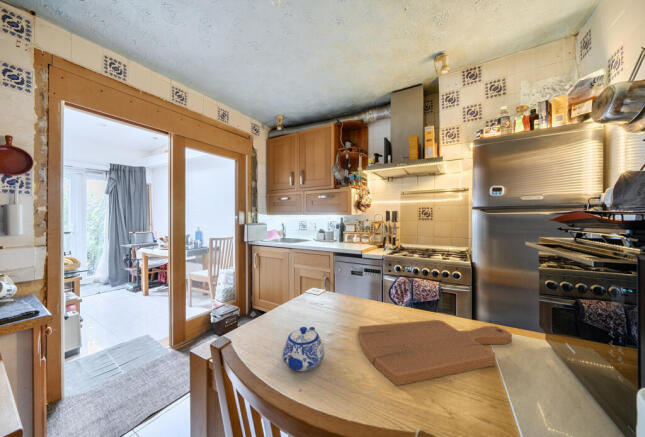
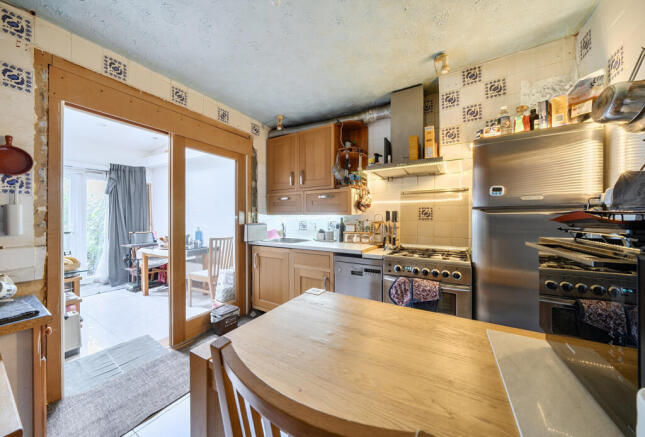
- cutting board (428, 343)
- teapot (302, 347)
